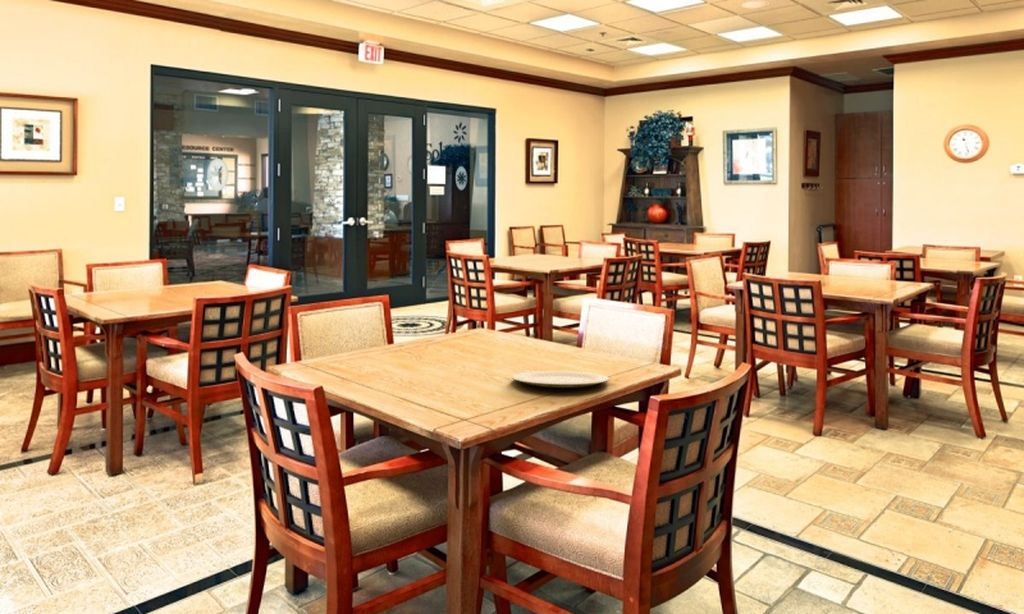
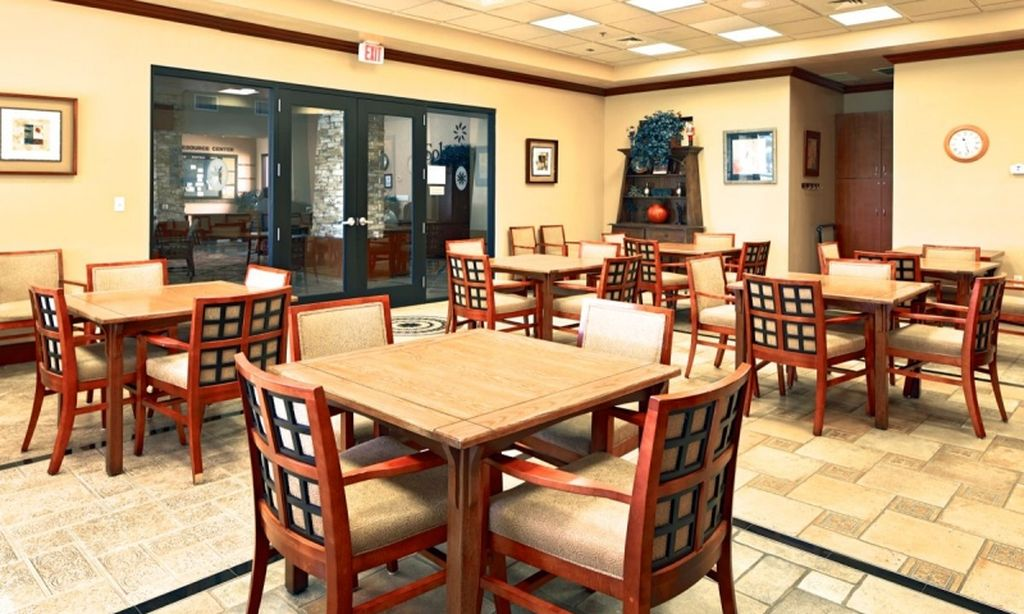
- plate (560, 379)
